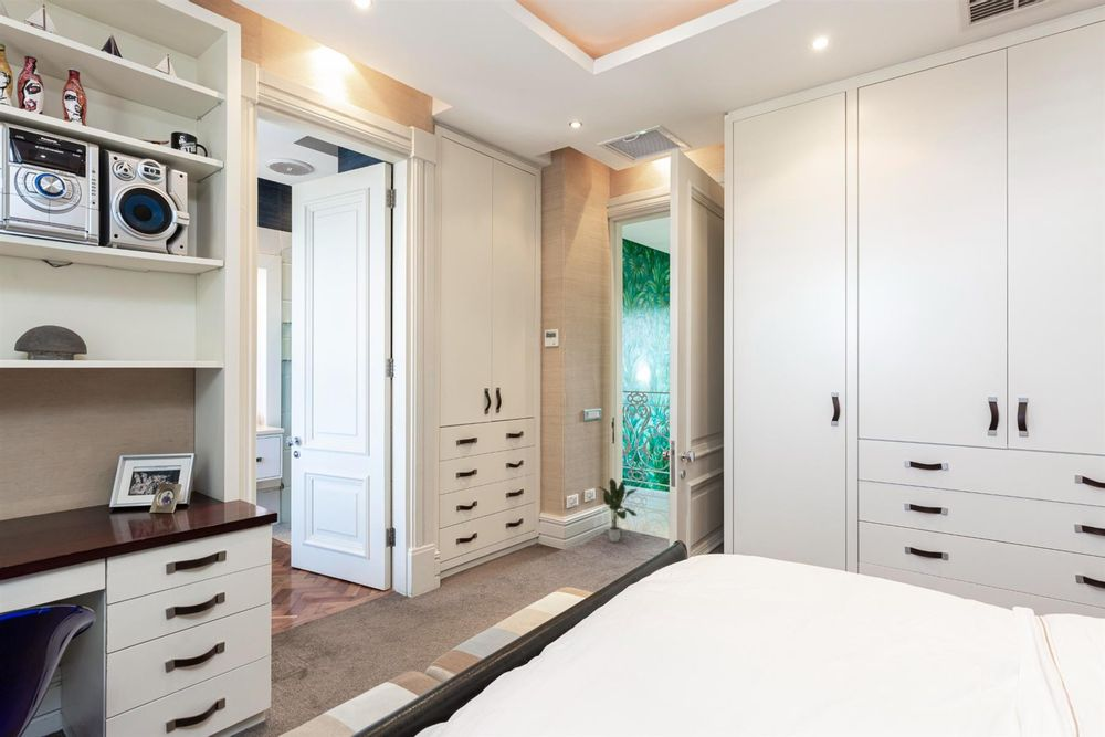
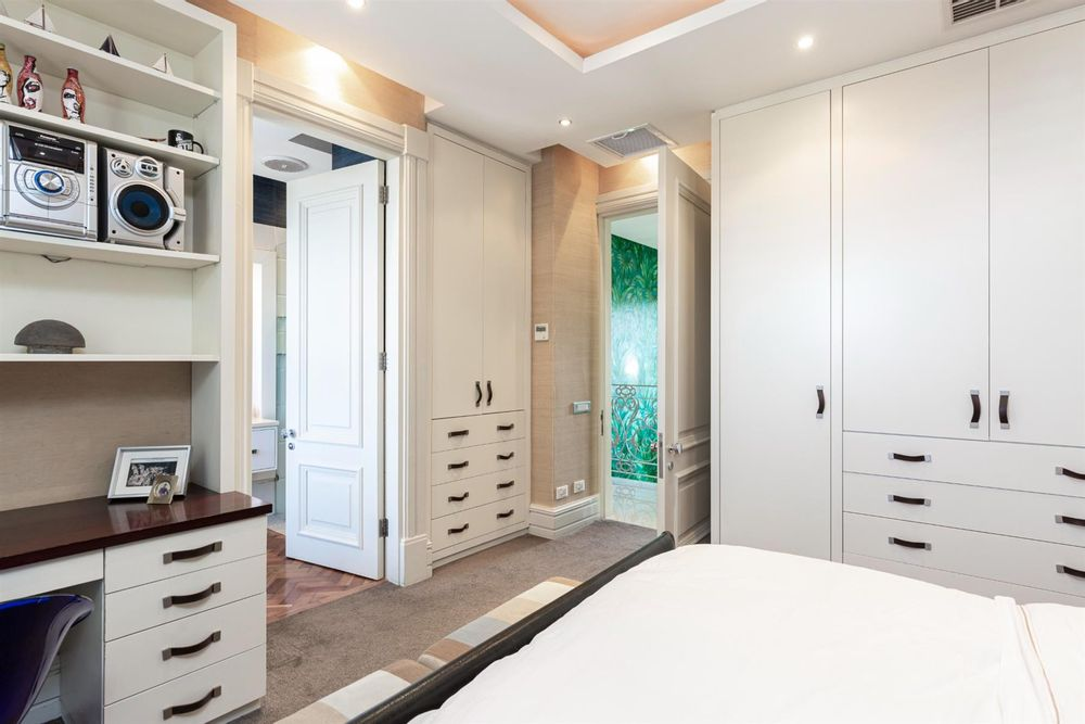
- potted plant (617, 510)
